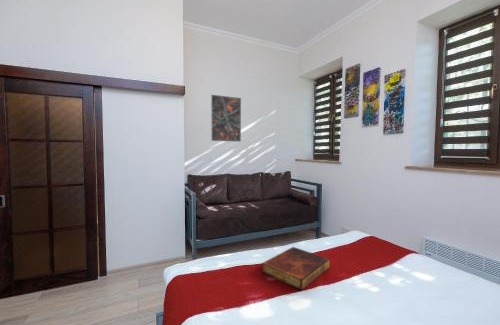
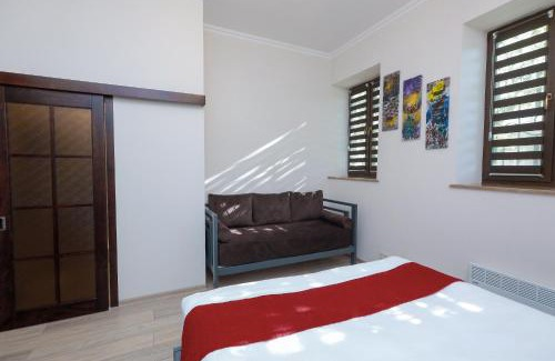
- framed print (226, 119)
- book (296, 265)
